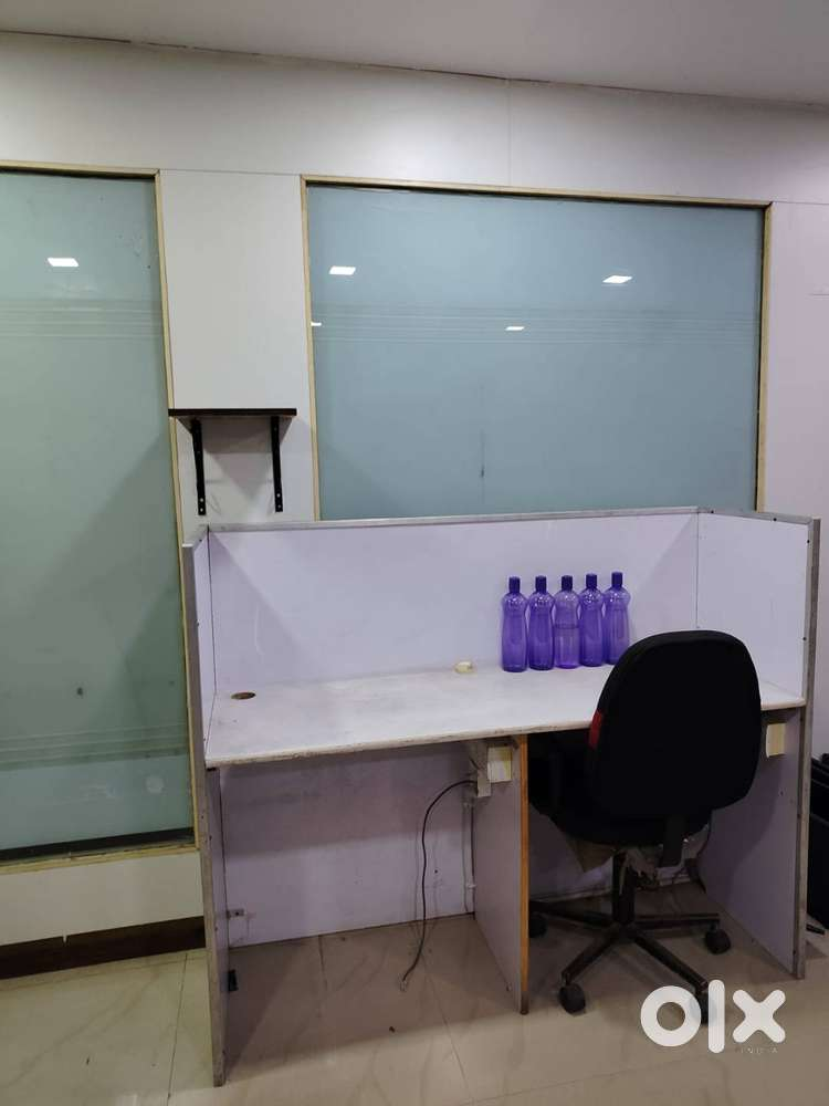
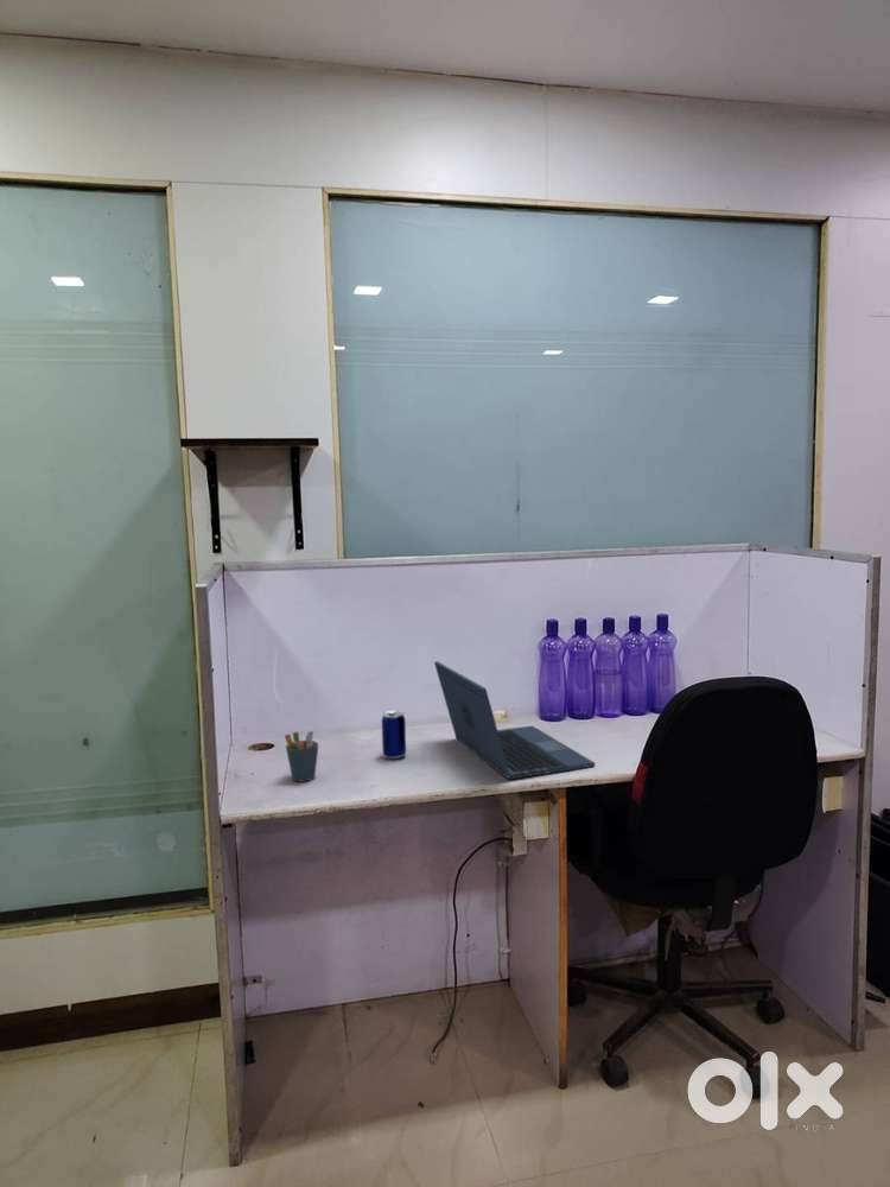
+ laptop (513, 728)
+ pen holder (301, 753)
+ beer can (393, 734)
